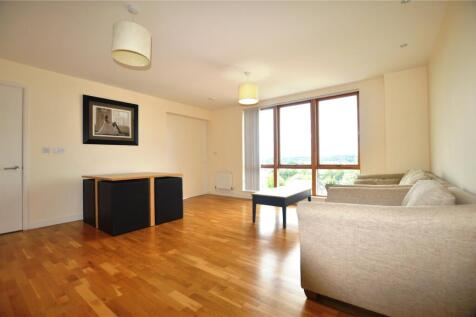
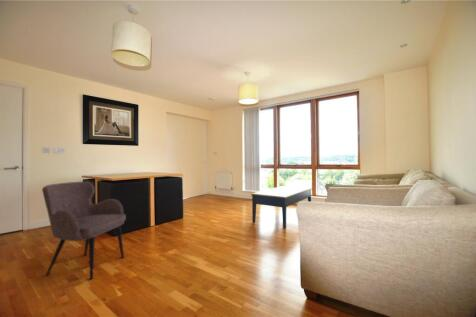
+ armchair (84, 224)
